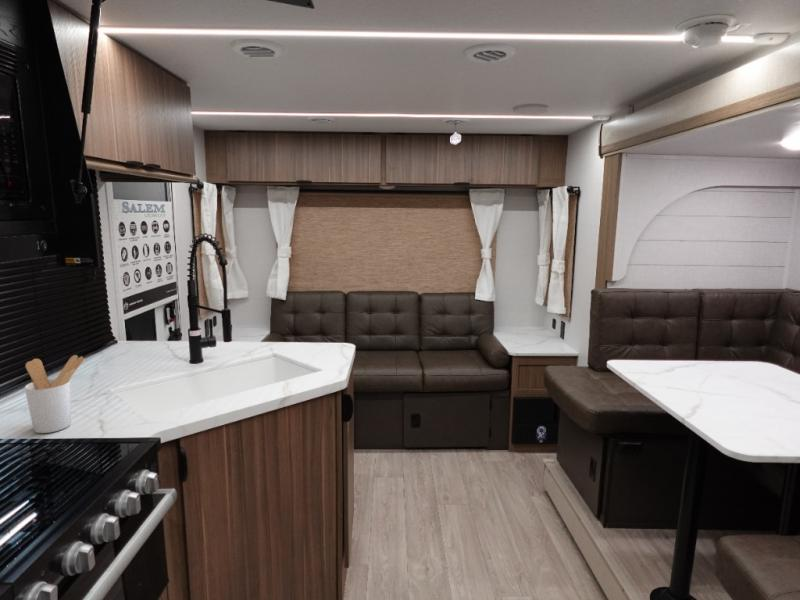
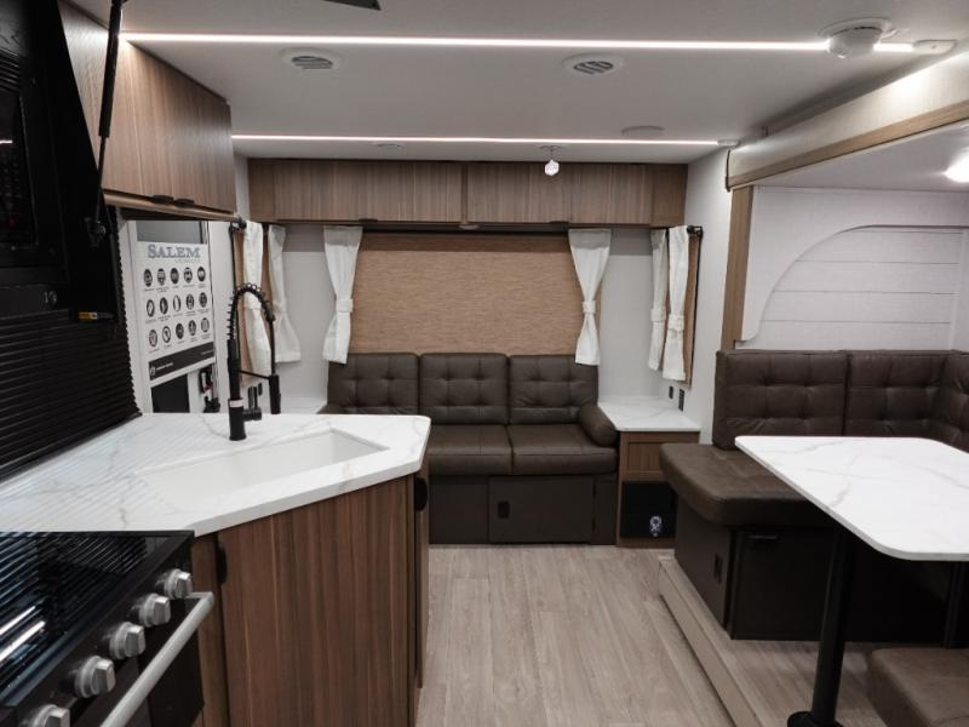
- utensil holder (58, 391)
